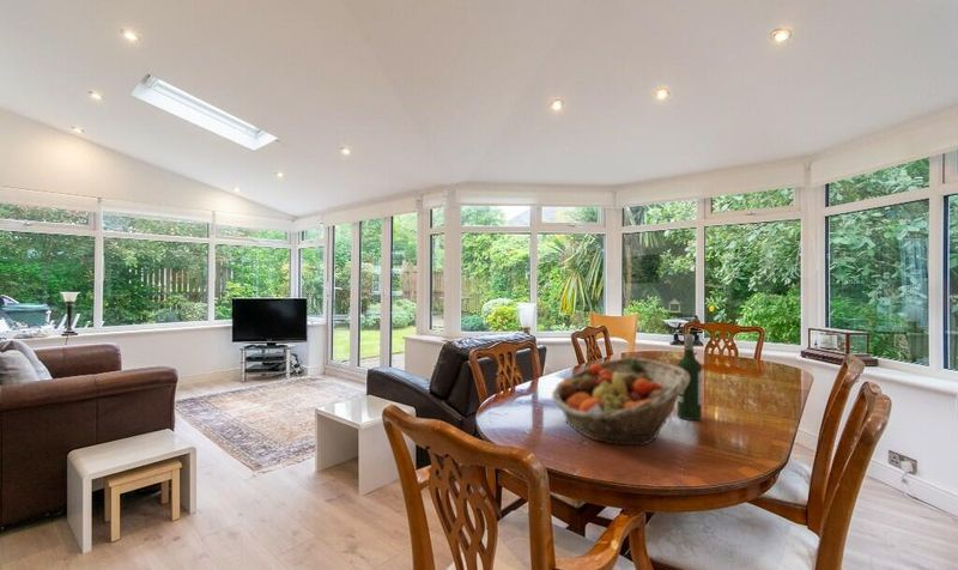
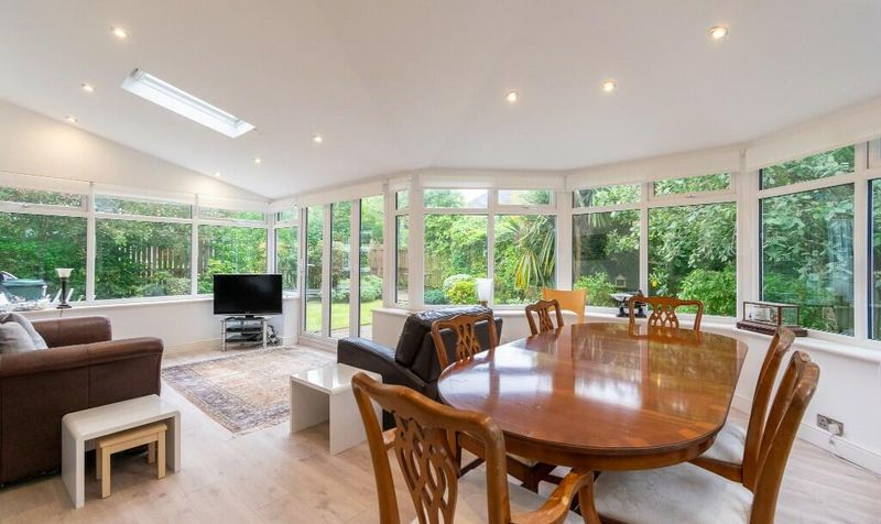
- fruit basket (616, 395)
- wine bottle (689, 375)
